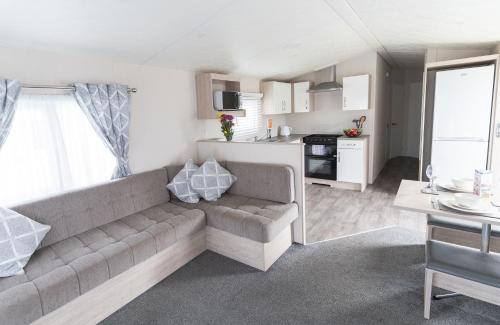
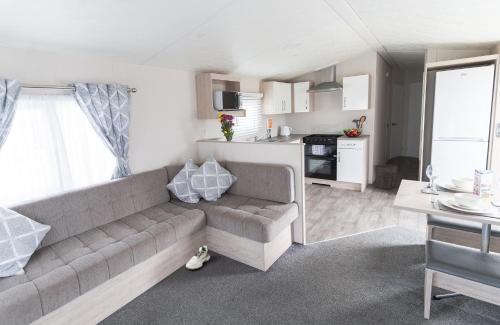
+ shoe (198, 255)
+ waste bin (385, 176)
